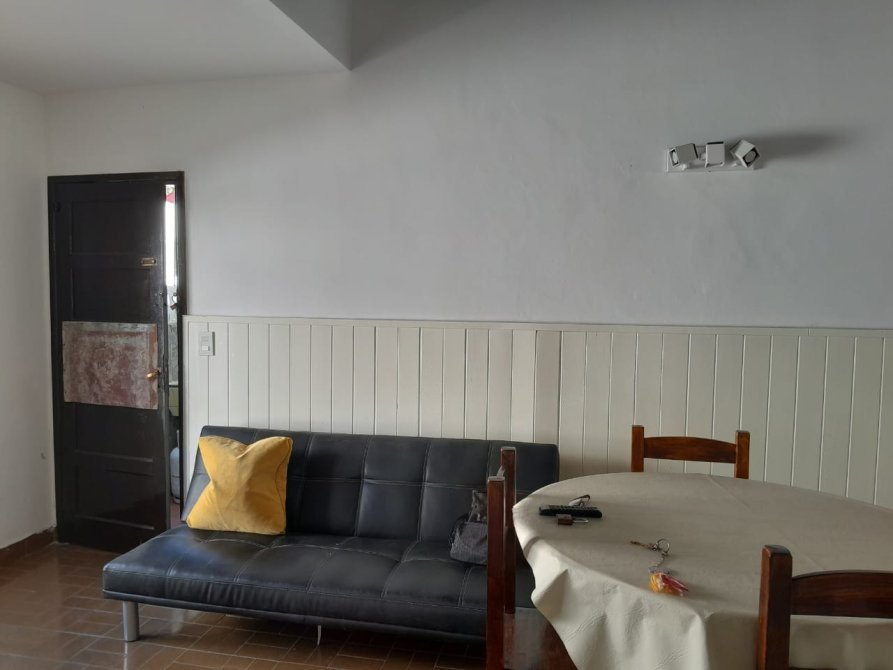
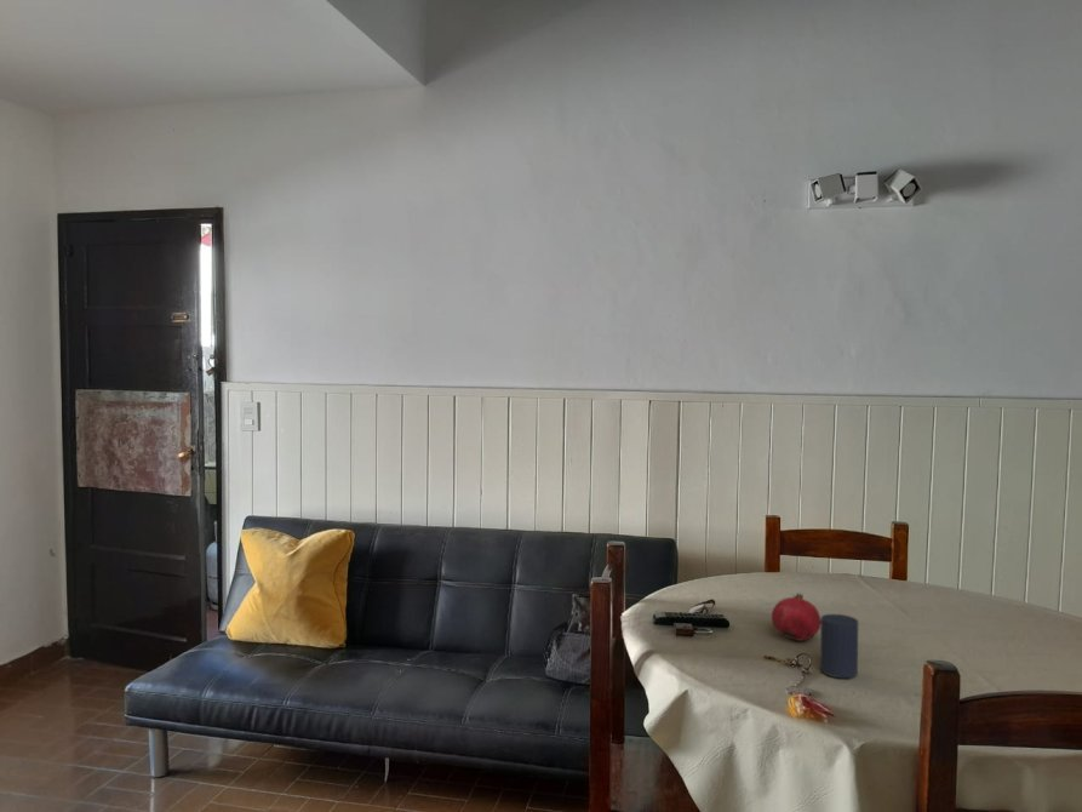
+ fruit (796, 614)
+ cup (838, 645)
